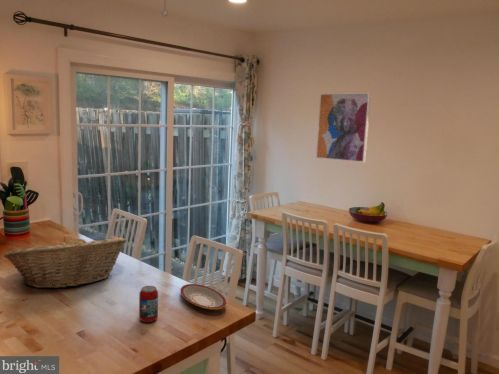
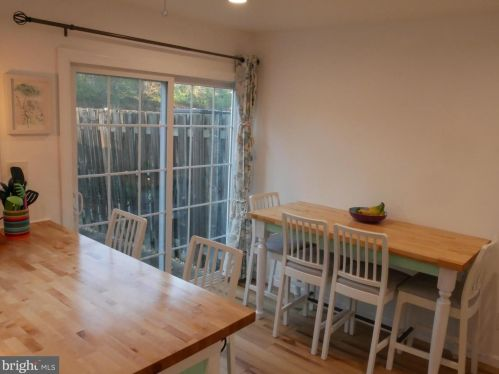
- plate (202, 298)
- wall art (341, 127)
- beverage can (148, 303)
- fruit basket (69, 256)
